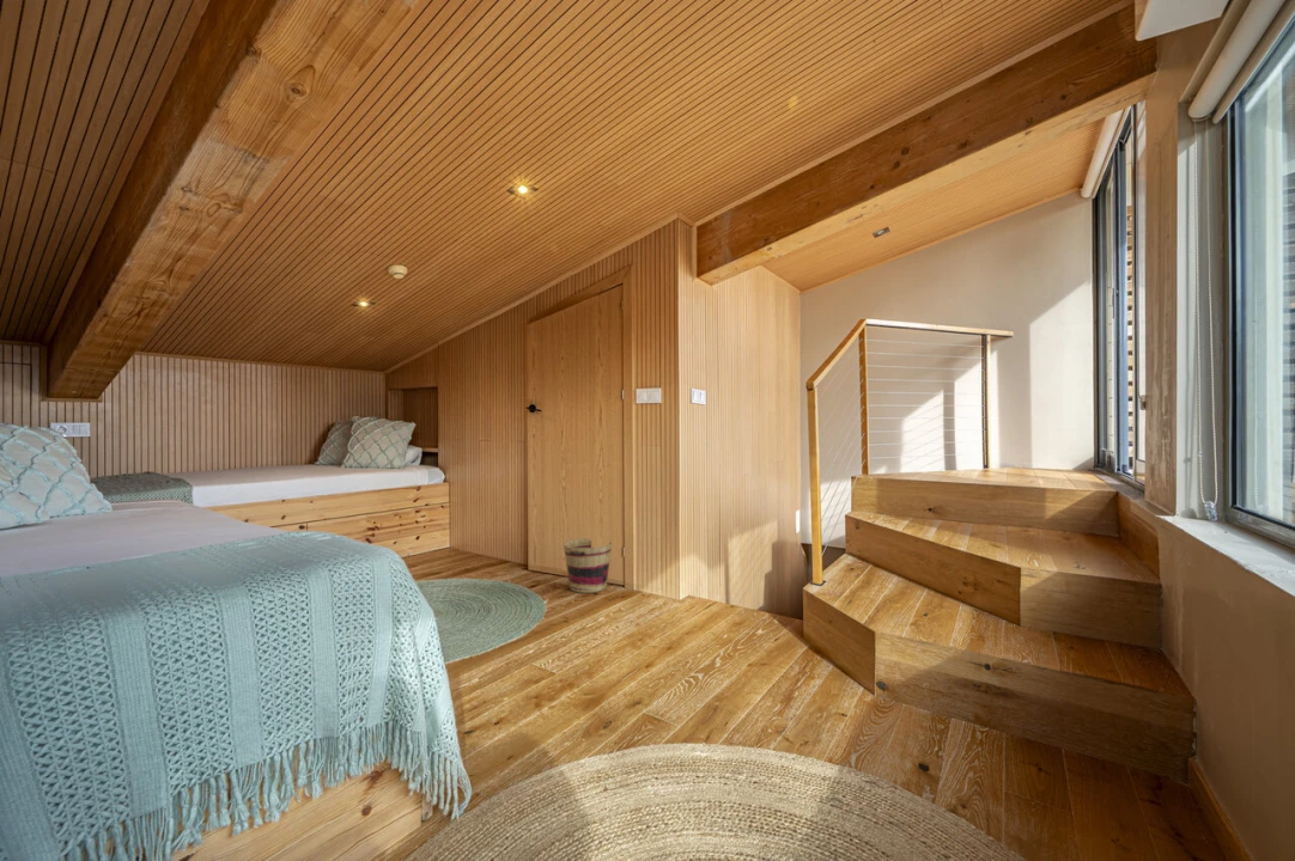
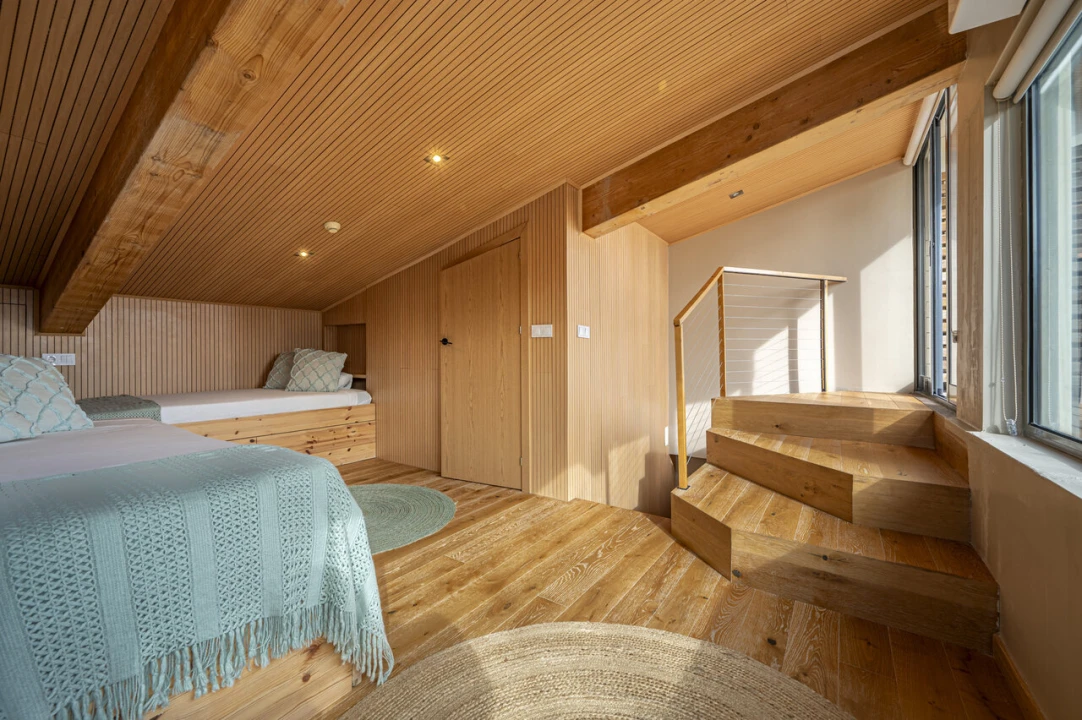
- basket (588, 564)
